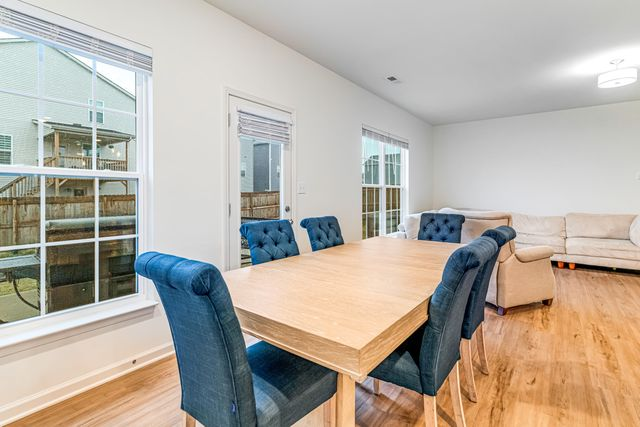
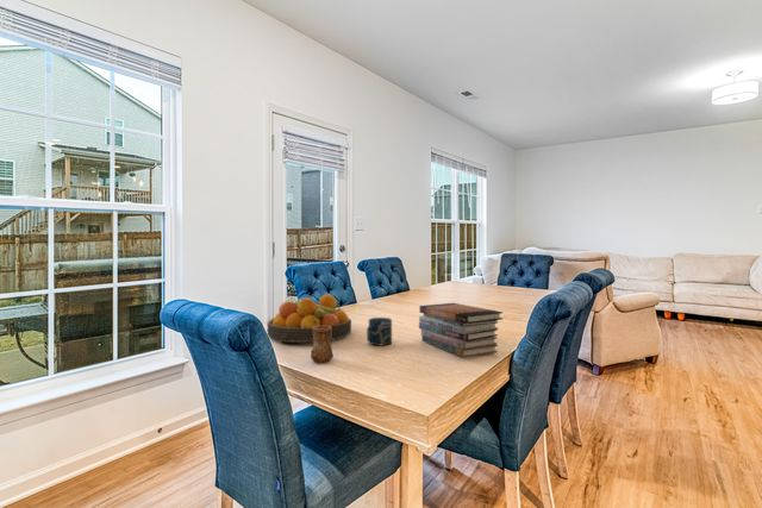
+ book stack (457, 327)
+ cup (377, 331)
+ fruit bowl (310, 314)
+ cup (321, 344)
